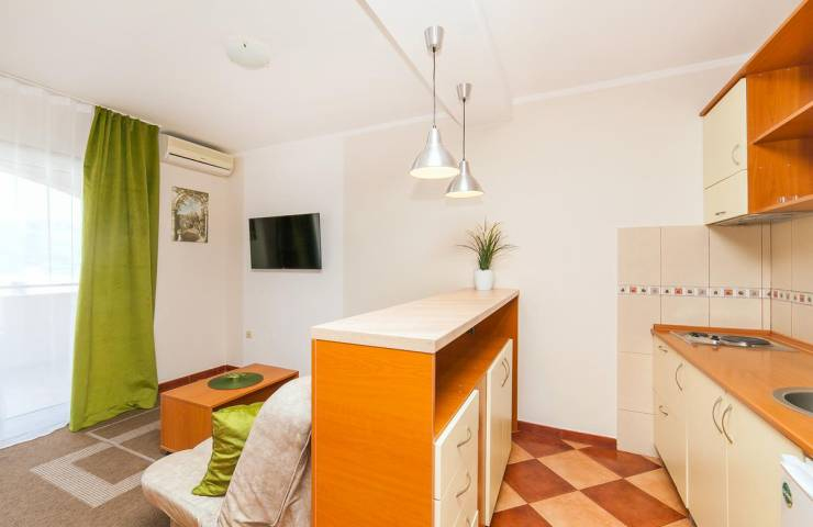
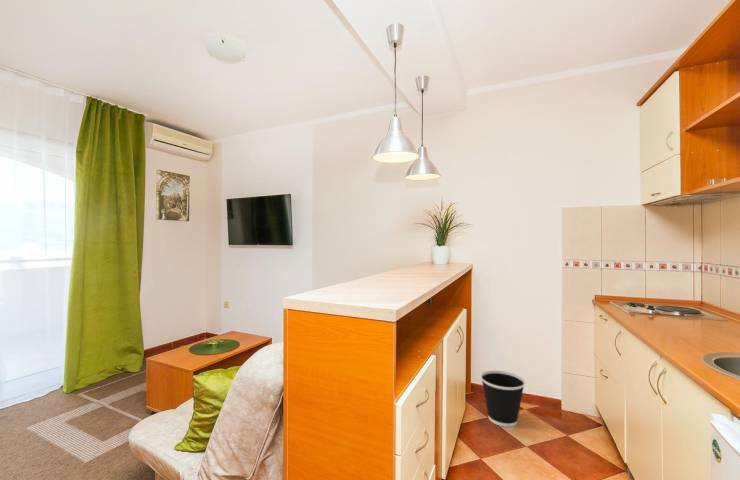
+ wastebasket (502, 398)
